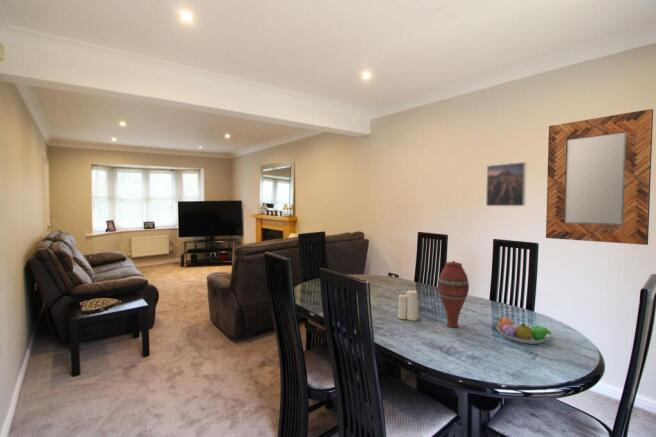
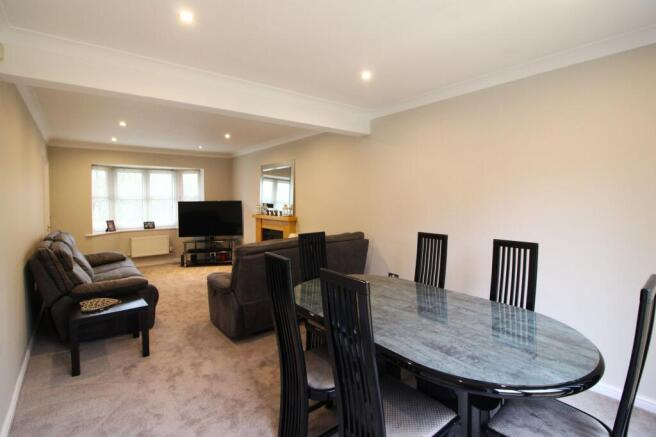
- vase (453, 293)
- candle (409, 302)
- home mirror (594, 180)
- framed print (505, 185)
- fruit bowl (523, 327)
